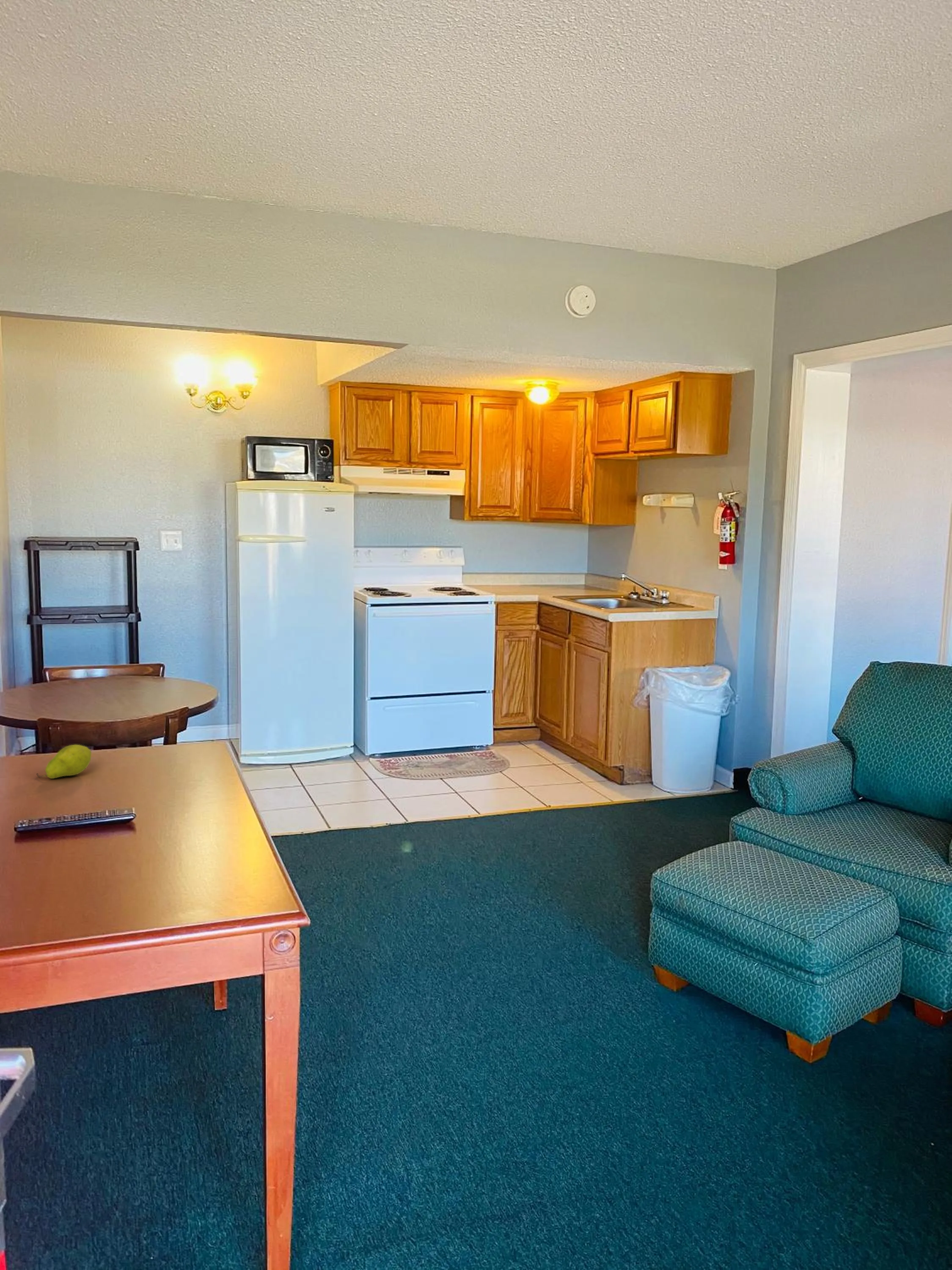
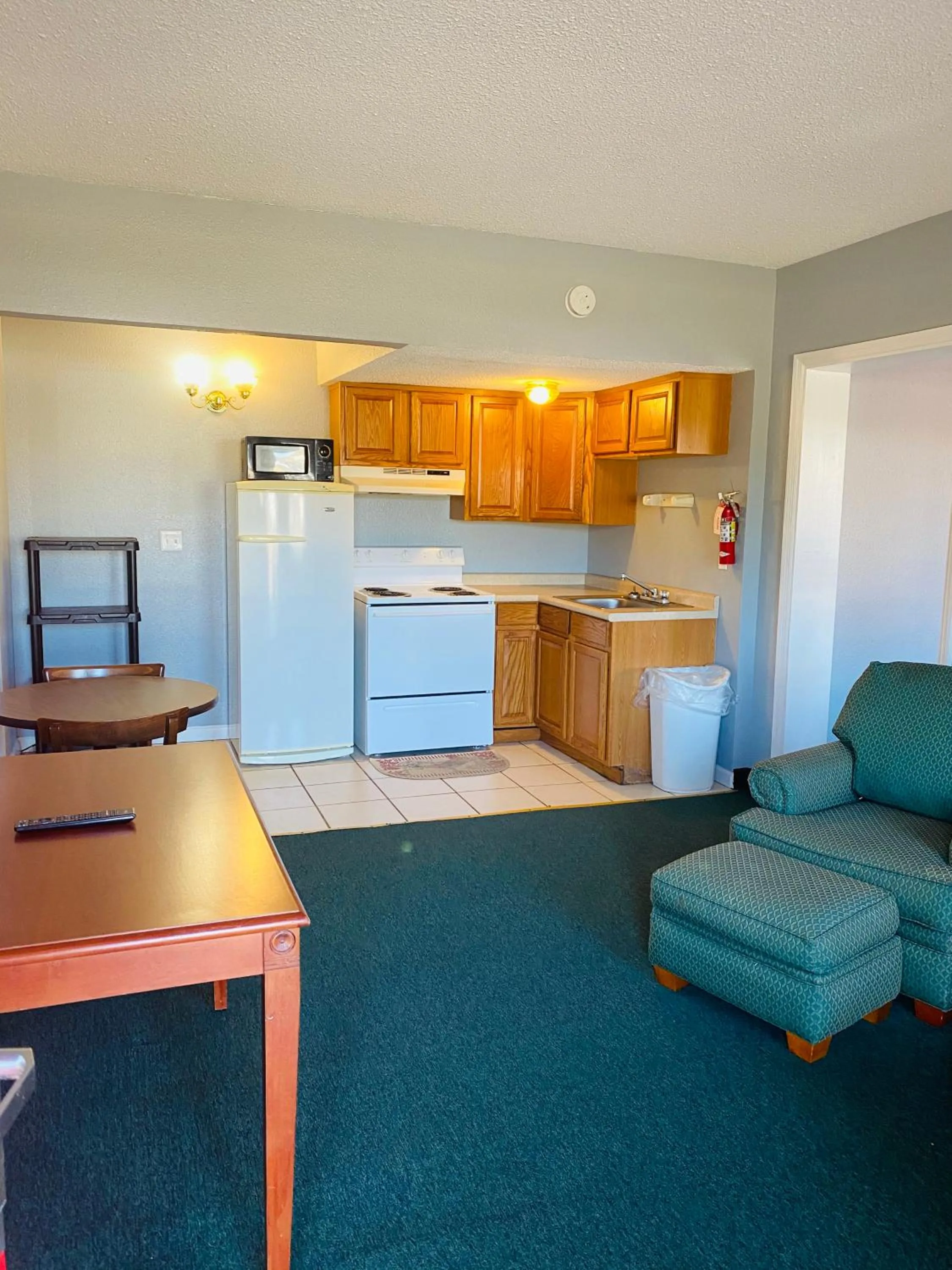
- fruit (65, 760)
